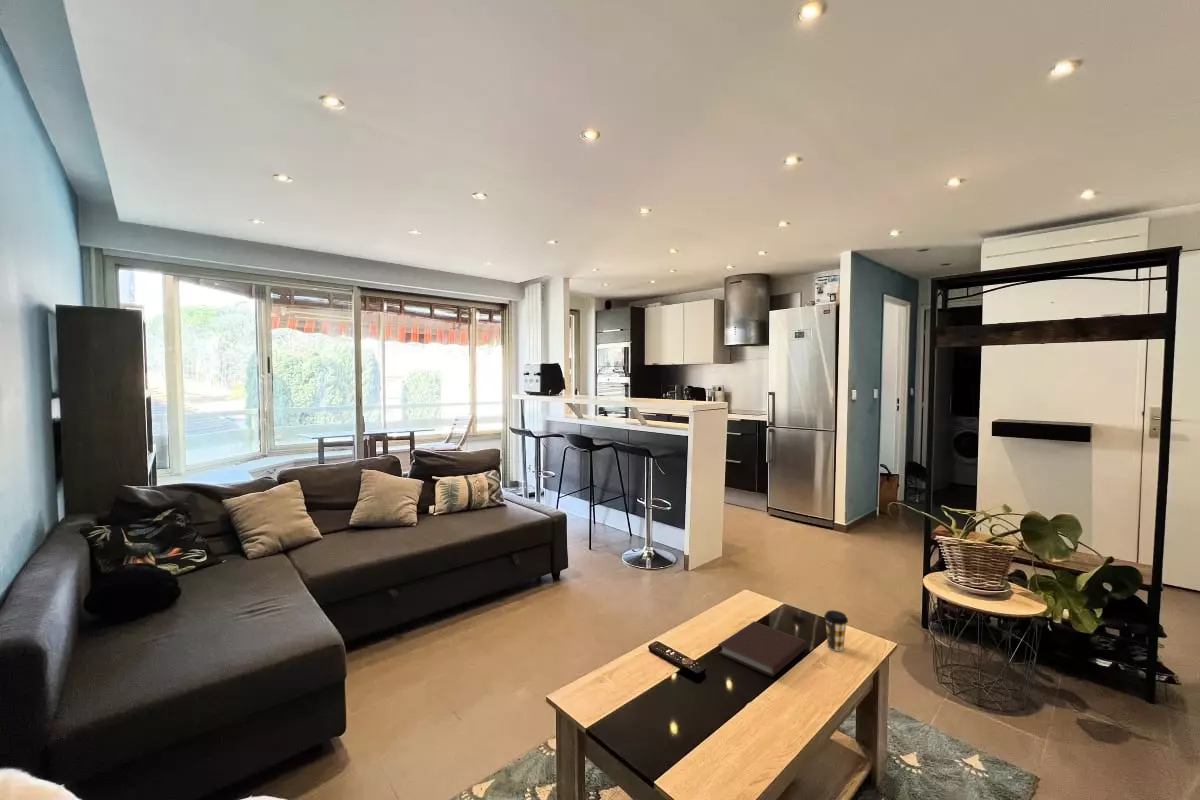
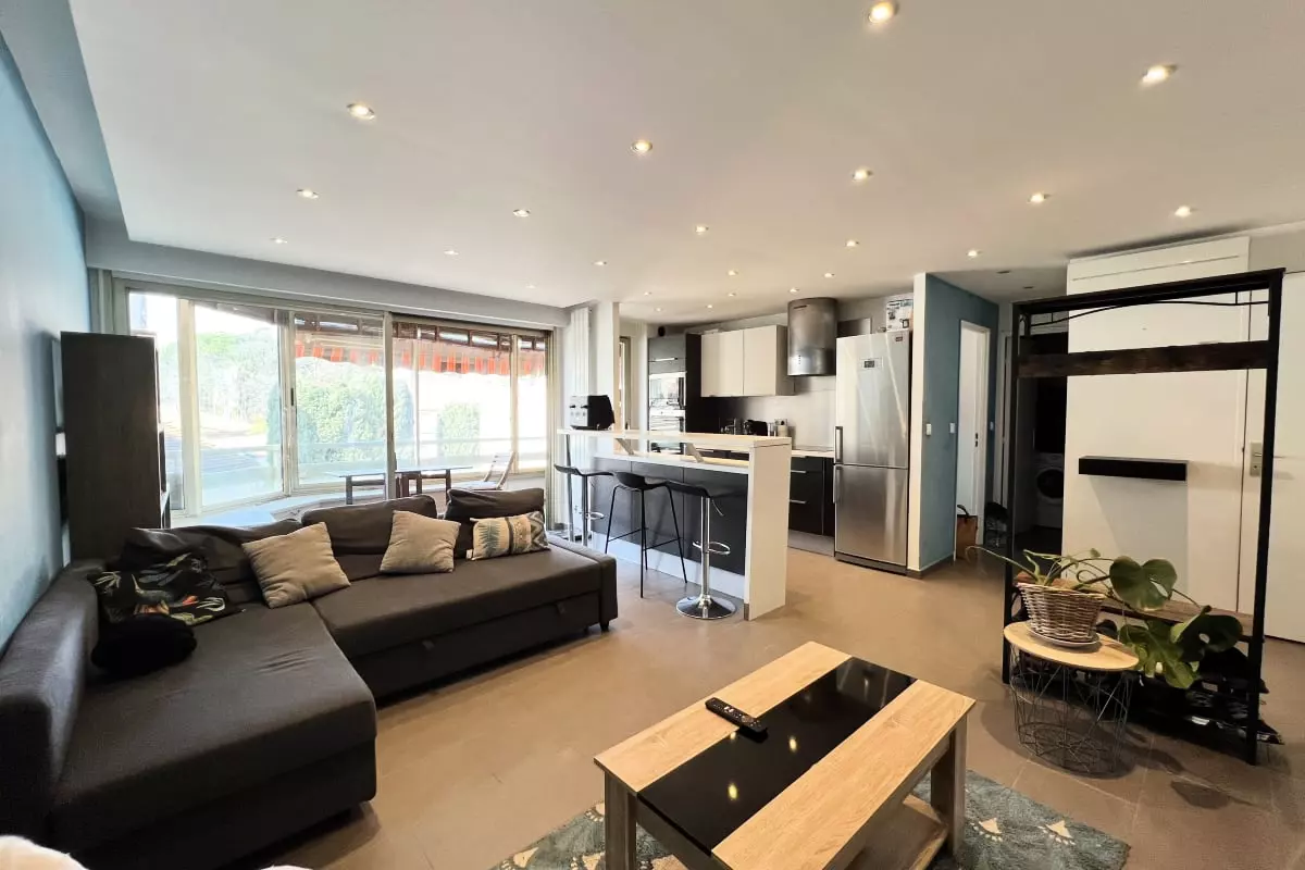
- notebook (762, 646)
- coffee cup (835, 630)
